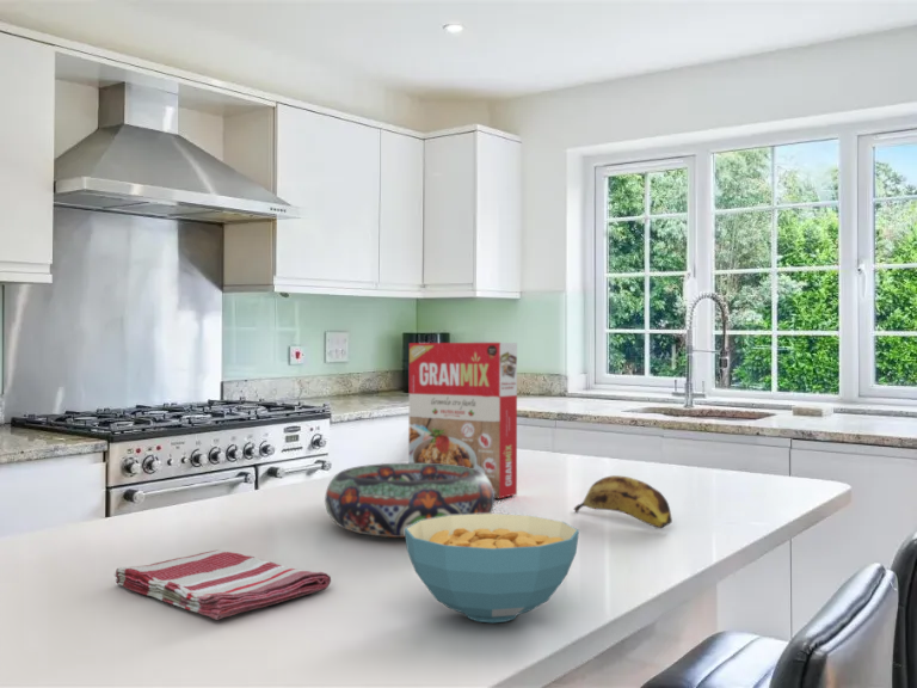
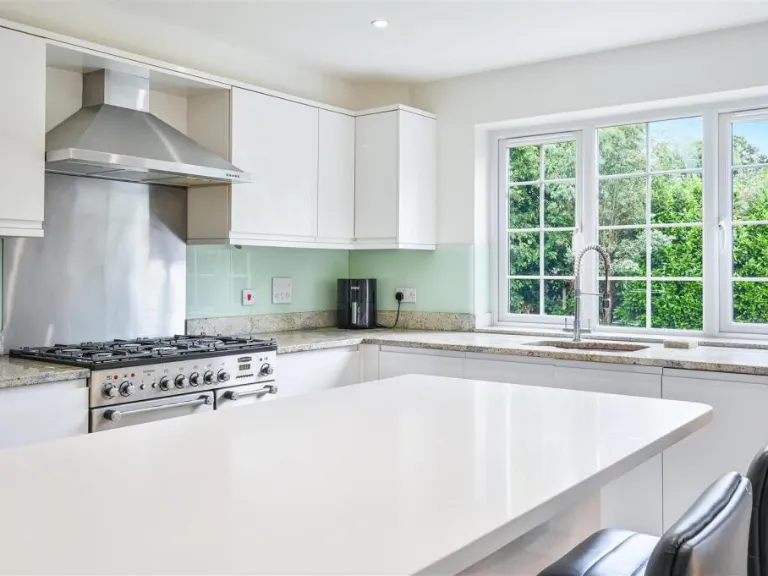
- banana (618, 498)
- decorative bowl (410, 498)
- cereal bowl (491, 571)
- cereal box (461, 416)
- dish towel (220, 576)
